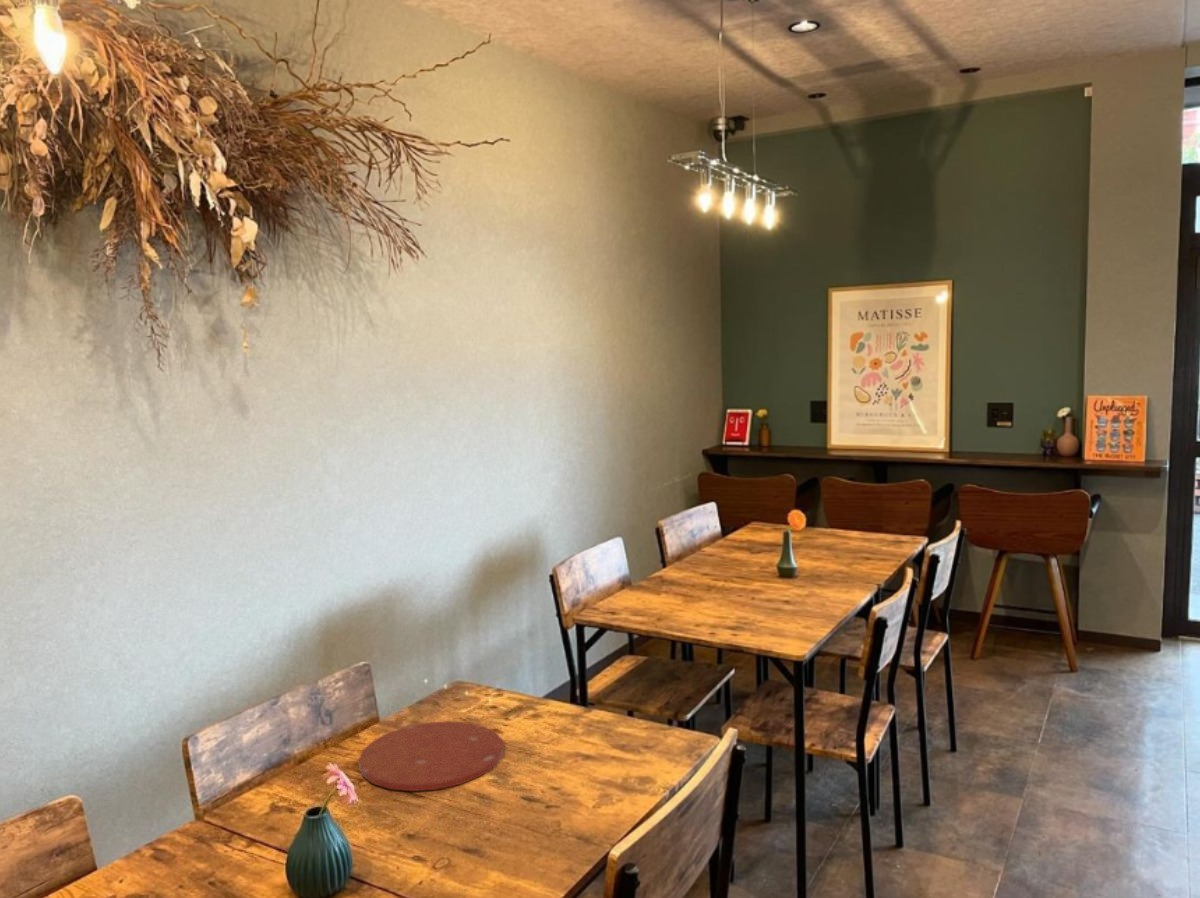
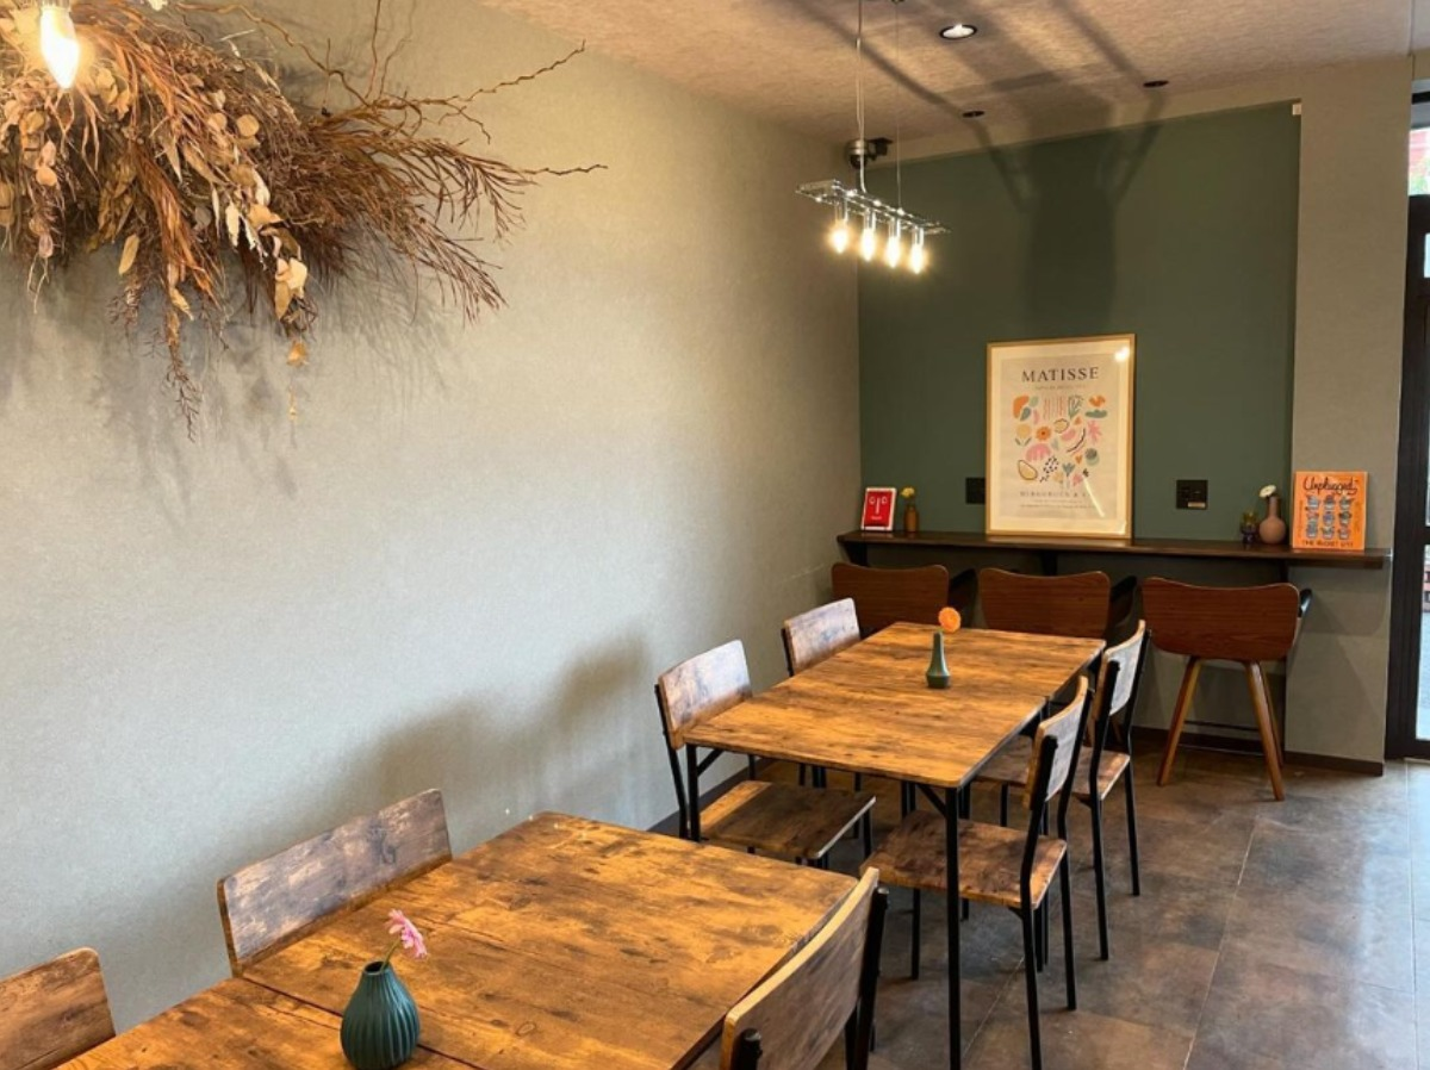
- plate (432, 753)
